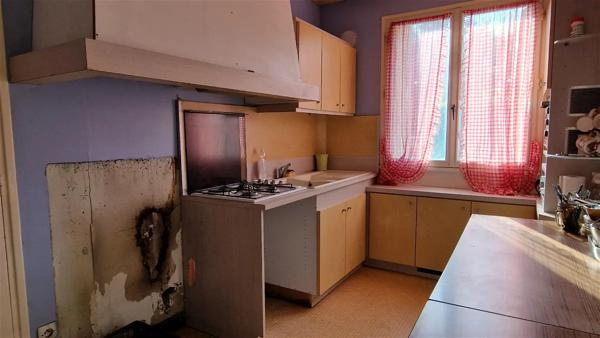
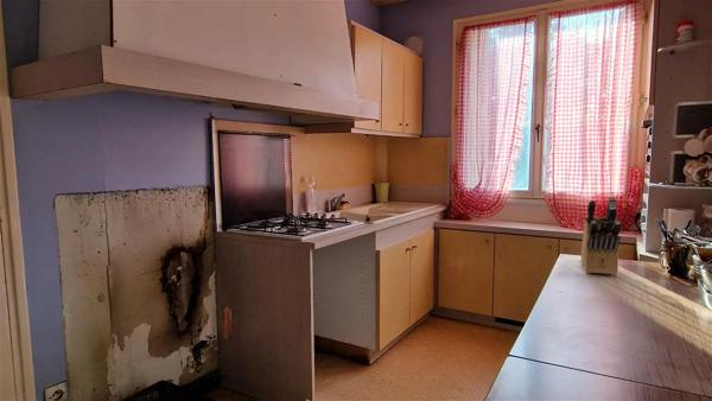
+ knife block (599, 231)
